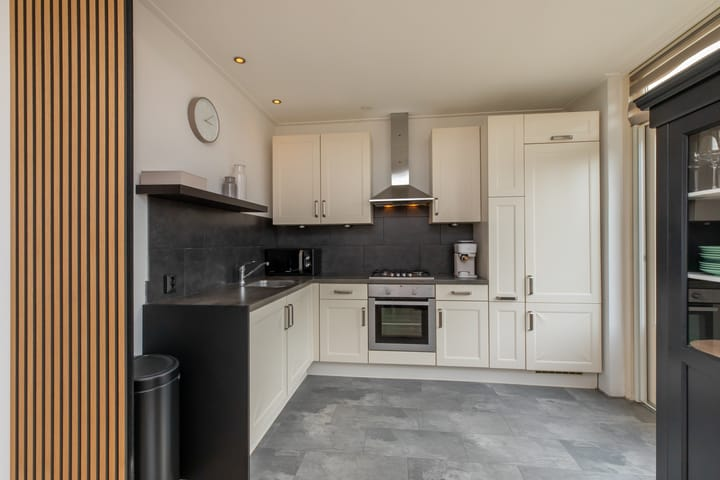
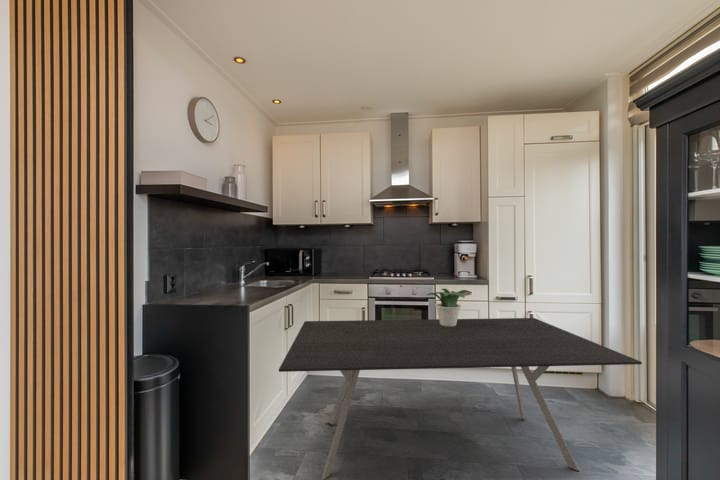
+ dining table (438, 368)
+ potted plant (450, 307)
